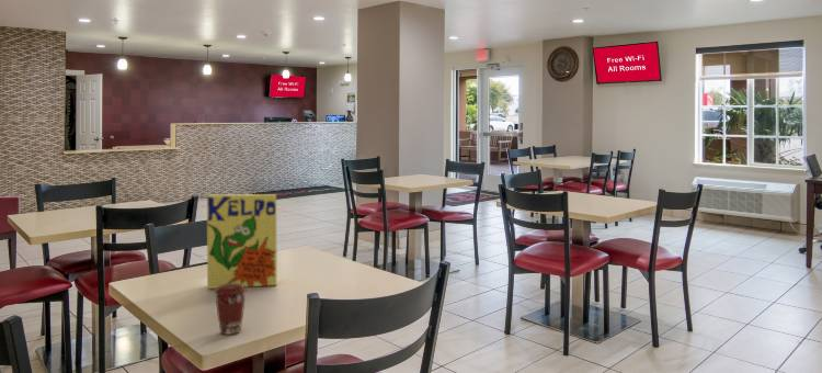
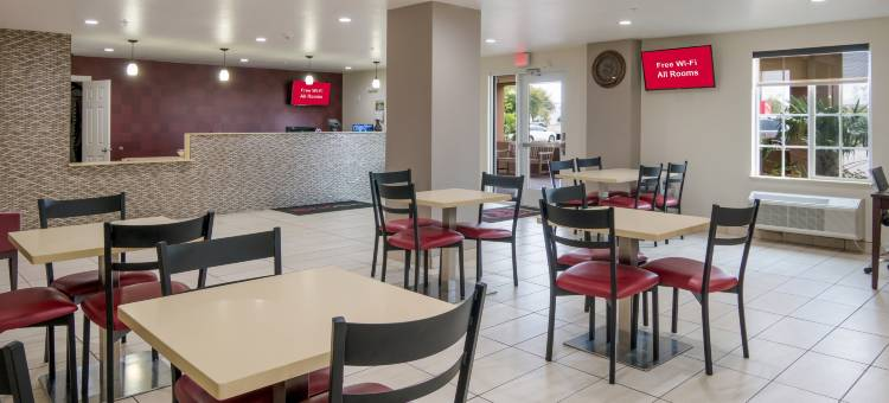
- cereal box (242, 239)
- coffee cup (230, 308)
